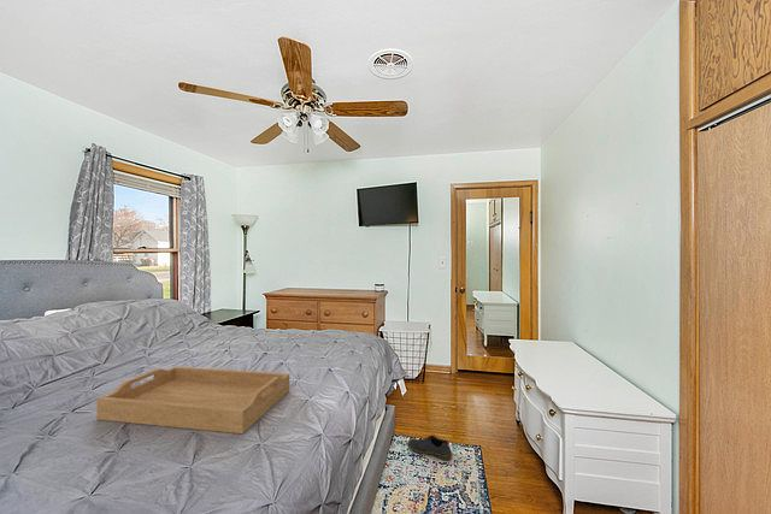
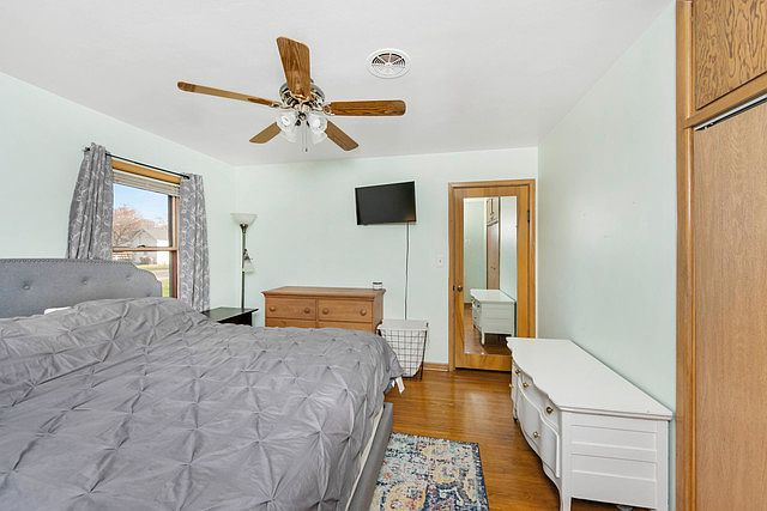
- shoe (429, 443)
- serving tray (202, 391)
